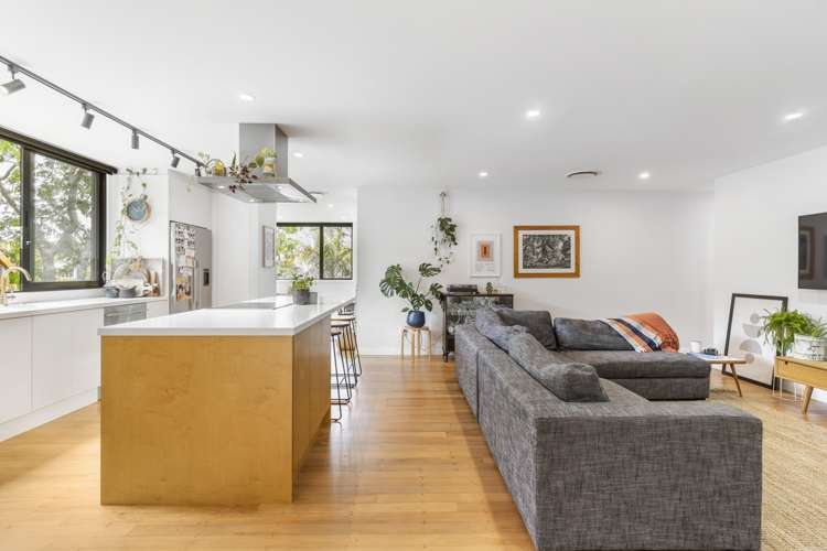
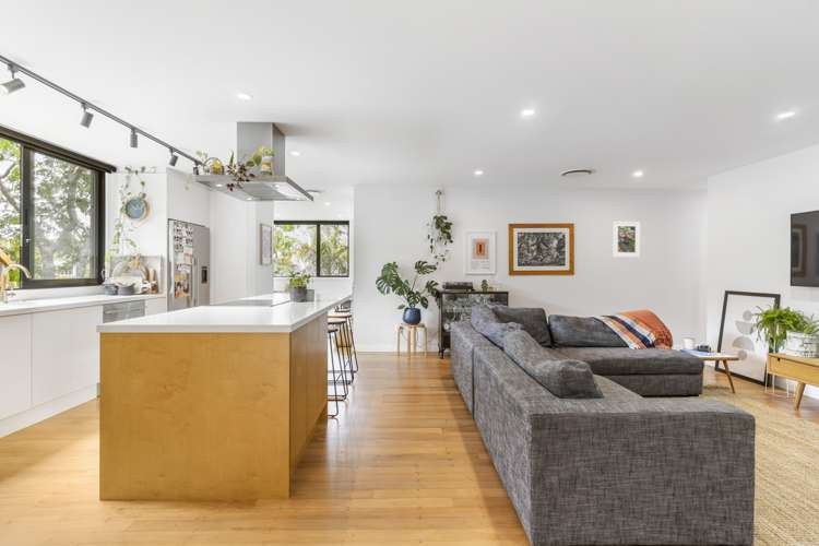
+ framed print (626, 239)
